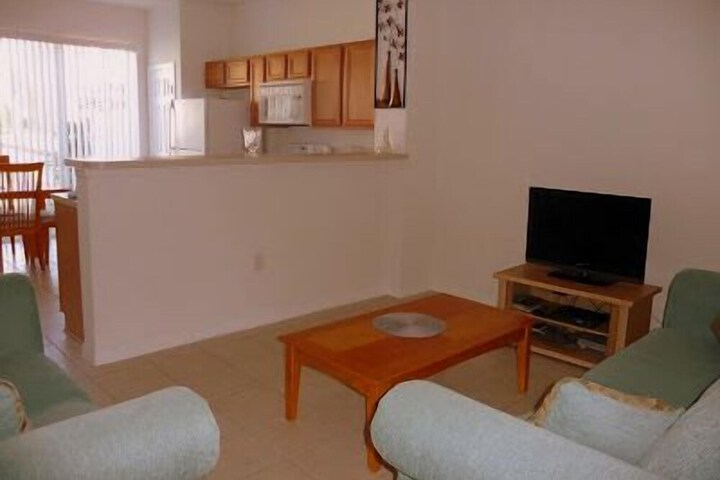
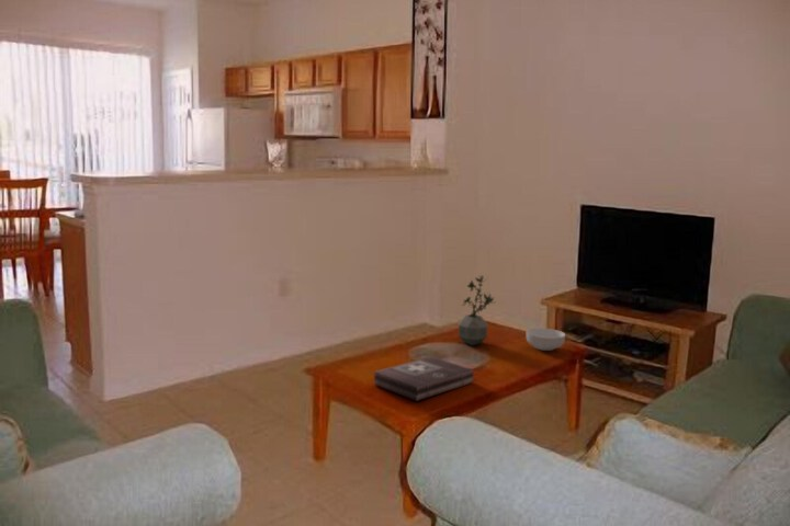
+ first aid kit (424, 377)
+ potted plant (476, 309)
+ cereal bowl (544, 340)
